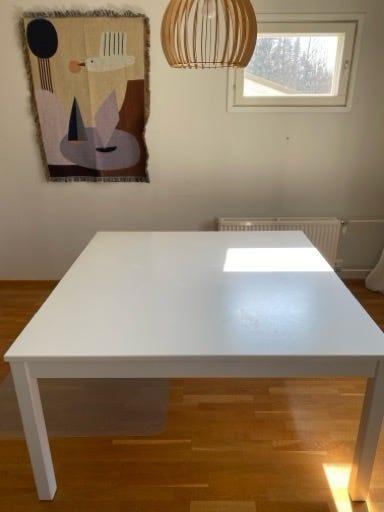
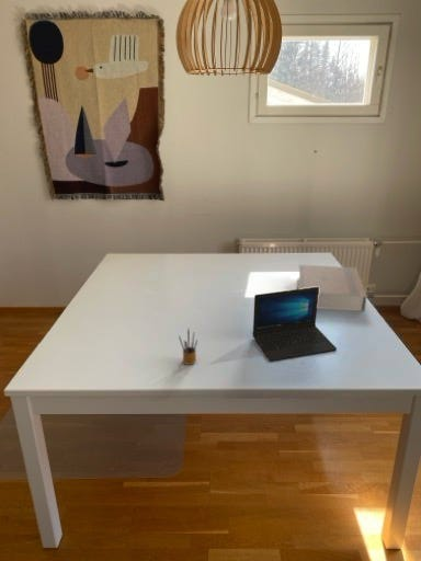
+ laptop (295, 322)
+ pencil box (189, 346)
+ book (329, 286)
